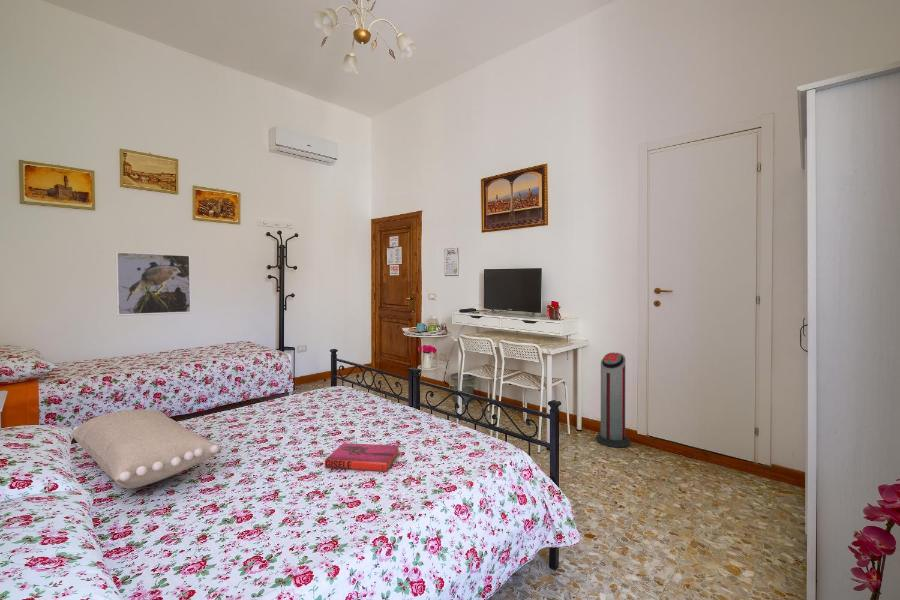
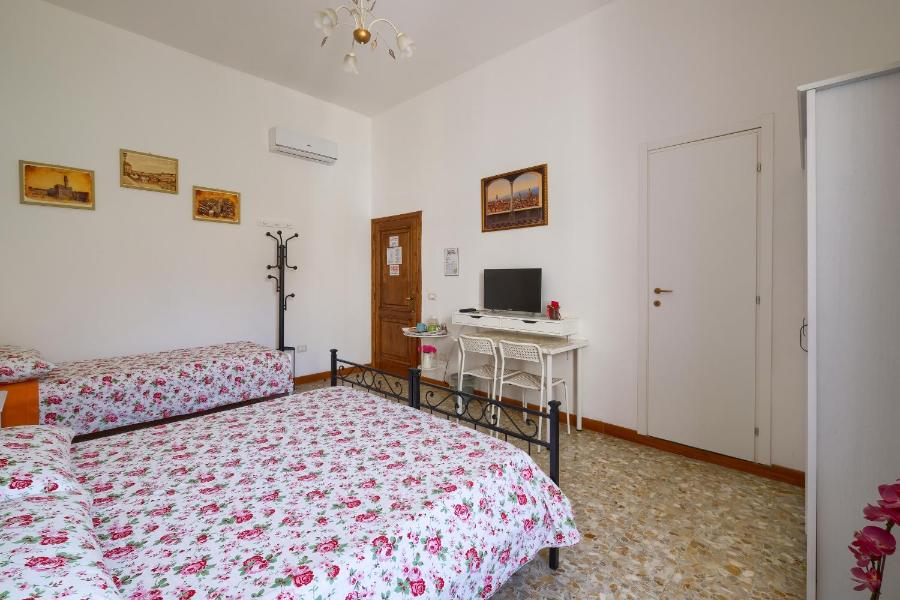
- pillow (144, 441)
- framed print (155, 284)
- air purifier (612, 397)
- hardback book (363, 456)
